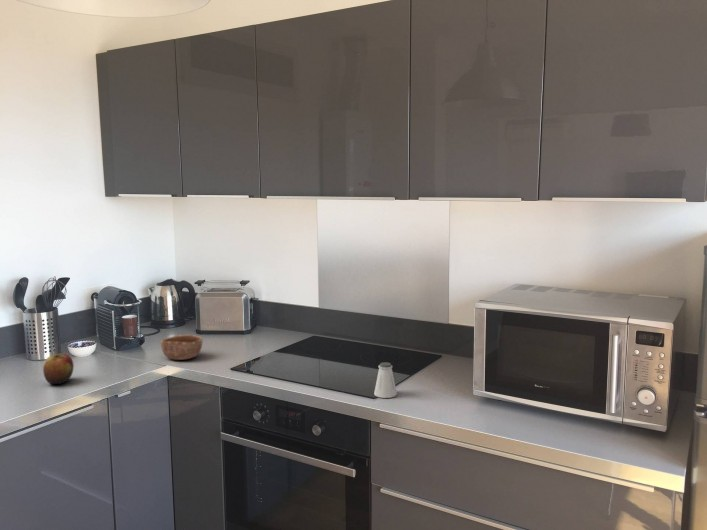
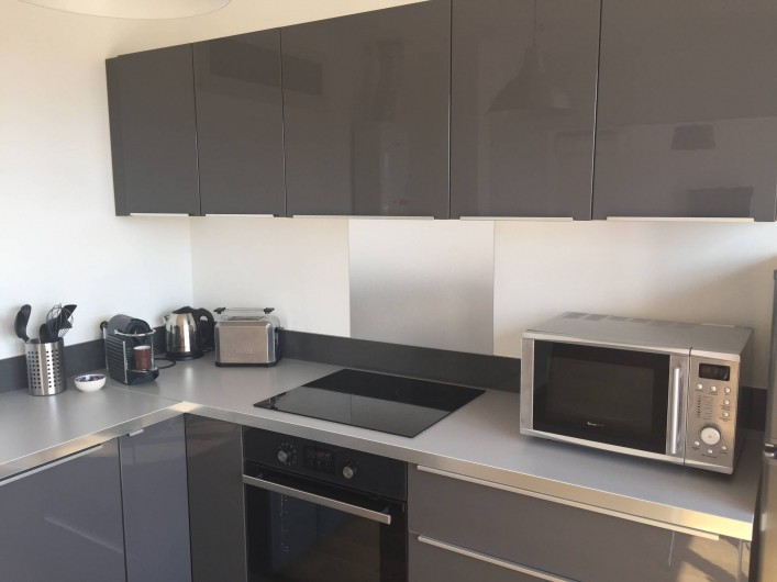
- apple (58, 368)
- bowl (182, 347)
- saltshaker (385, 379)
